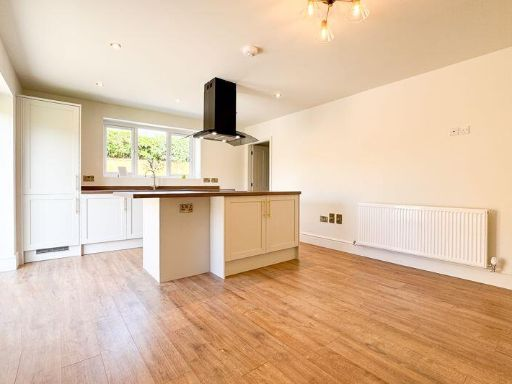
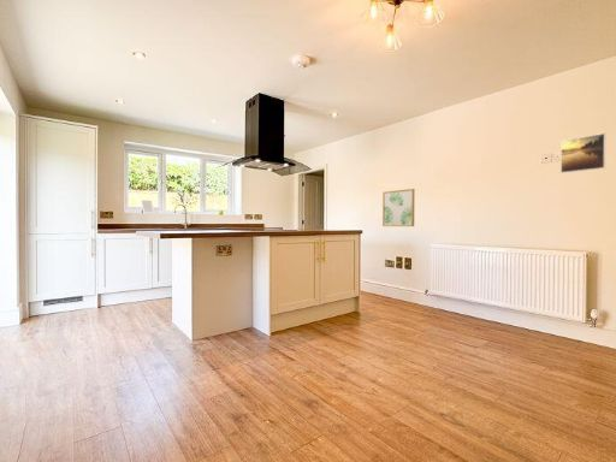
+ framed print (581, 154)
+ wall art (397, 208)
